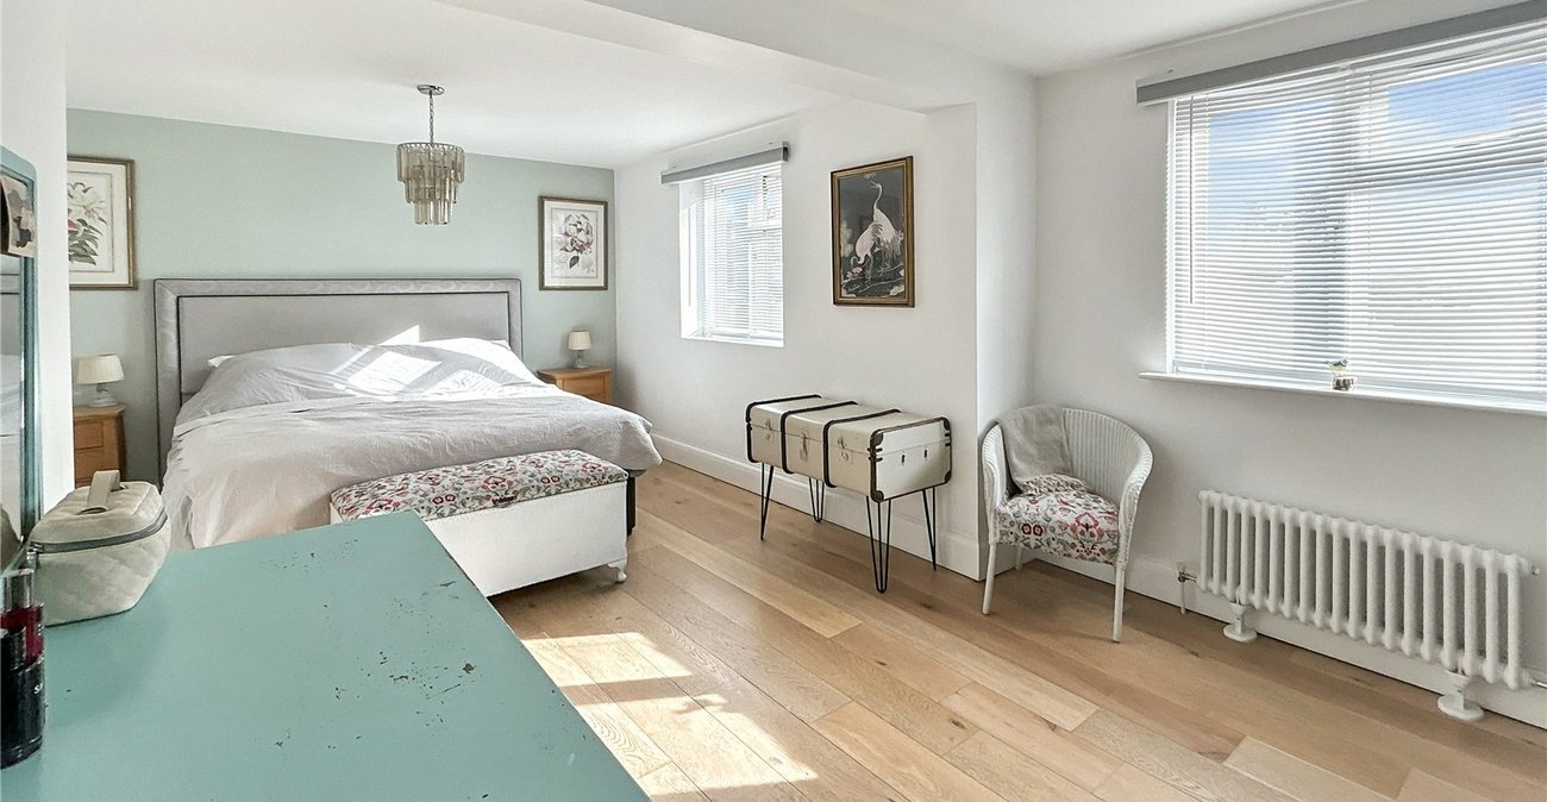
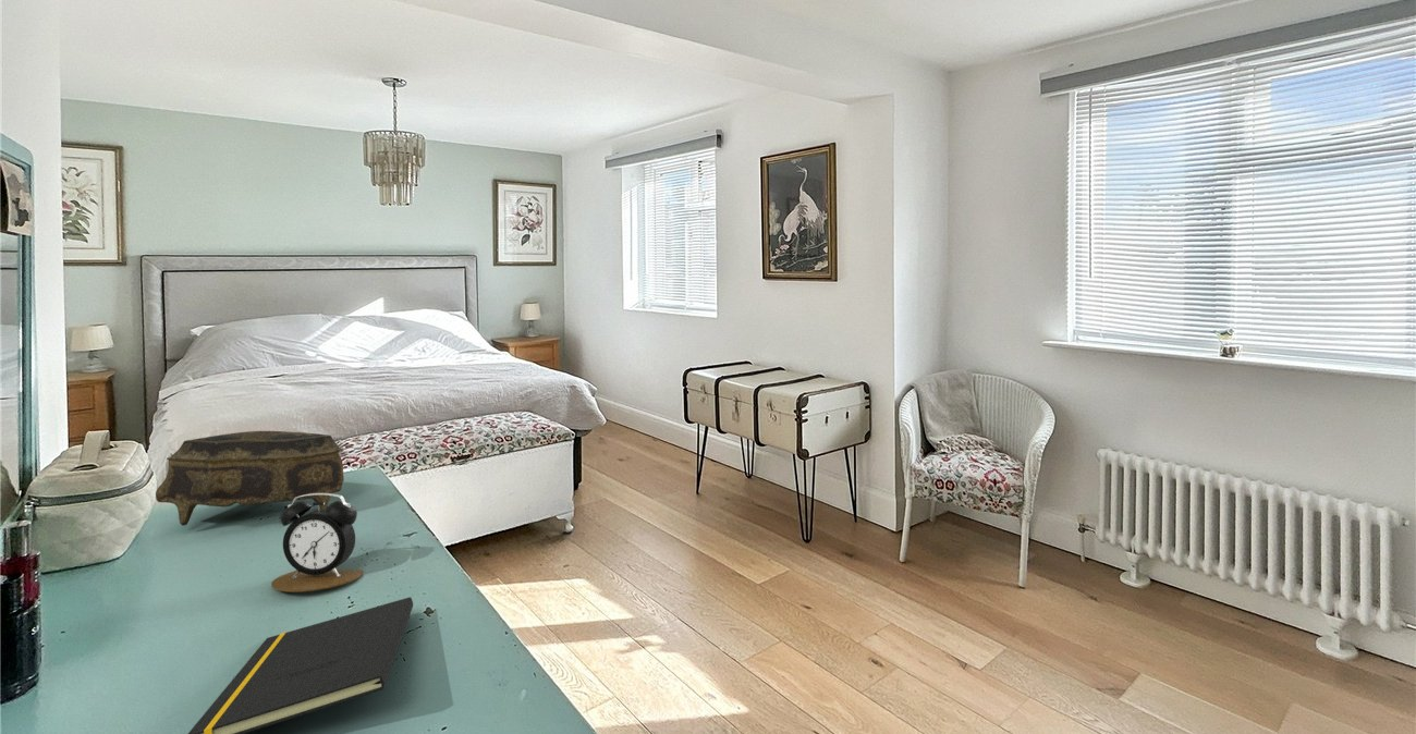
+ jewelry box (255, 475)
+ alarm clock (317, 536)
+ notepad (318, 660)
